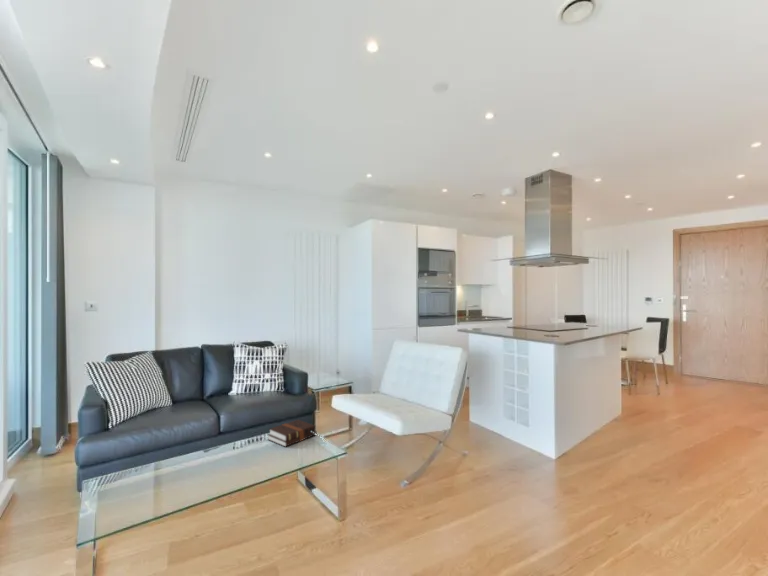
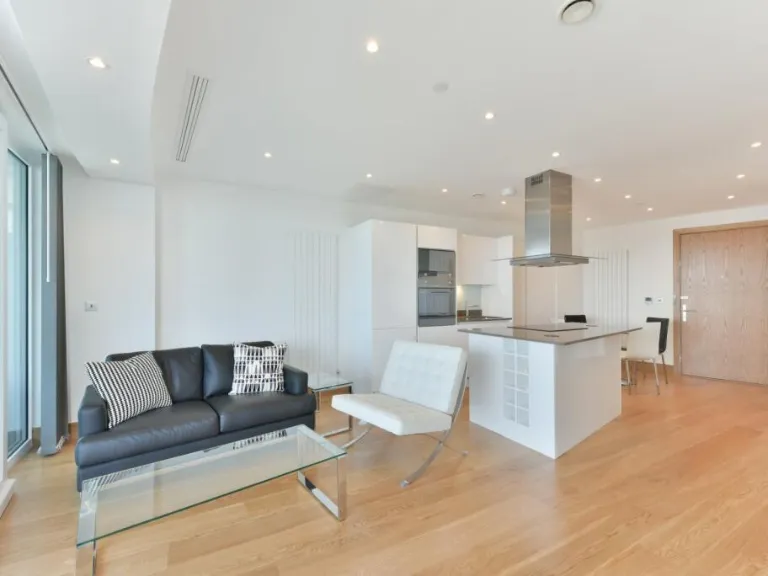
- hardback book (292, 432)
